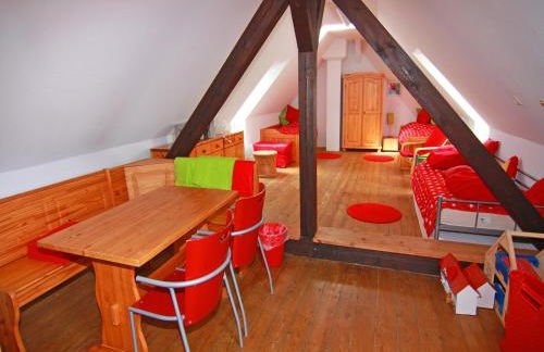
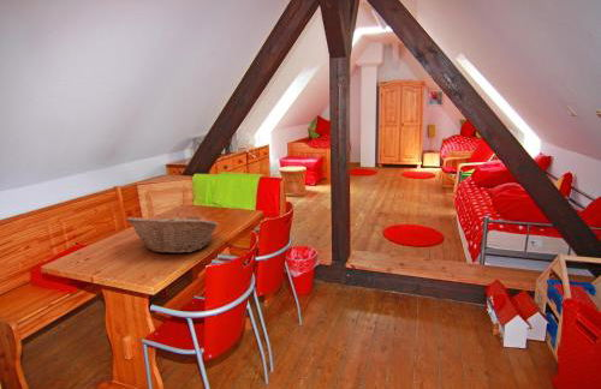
+ fruit basket (173, 228)
